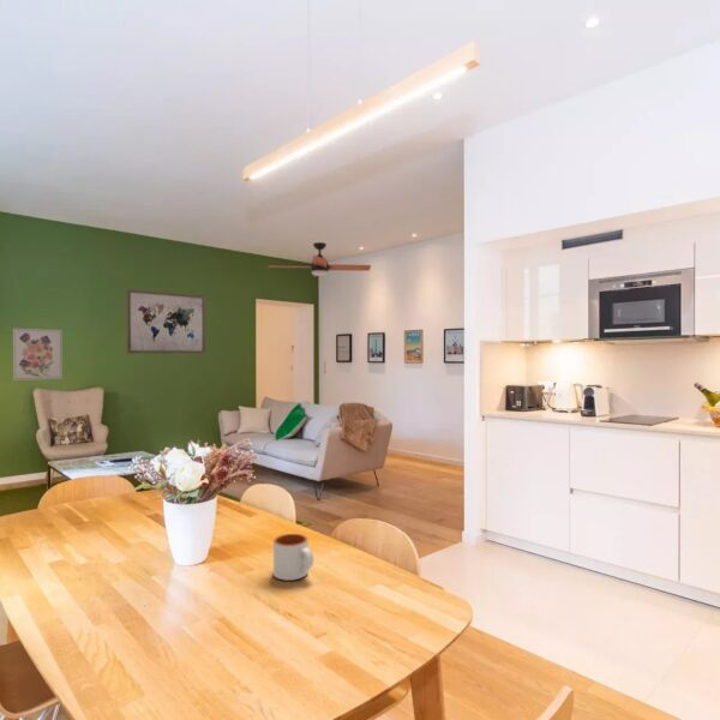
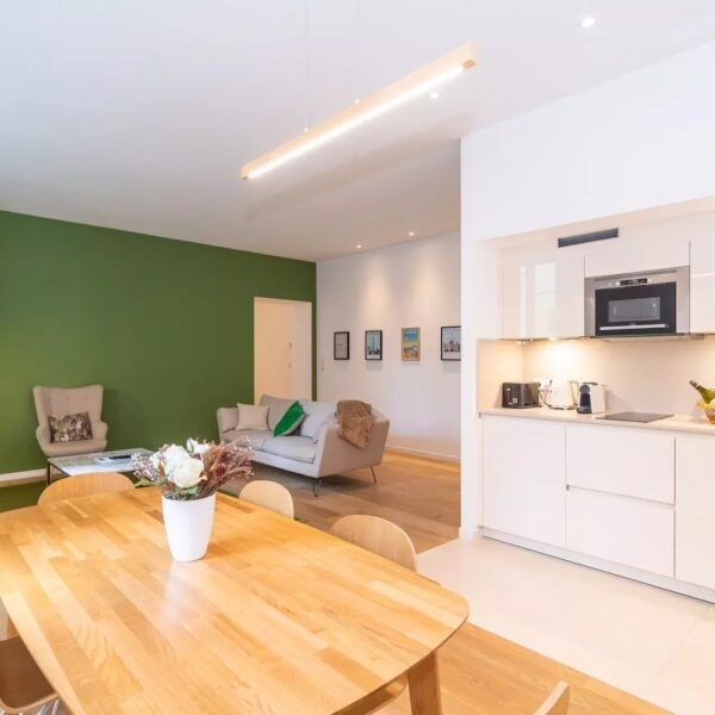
- wall art (168, 323)
- mug (294, 557)
- electric fan (319, 259)
- wall art (37, 354)
